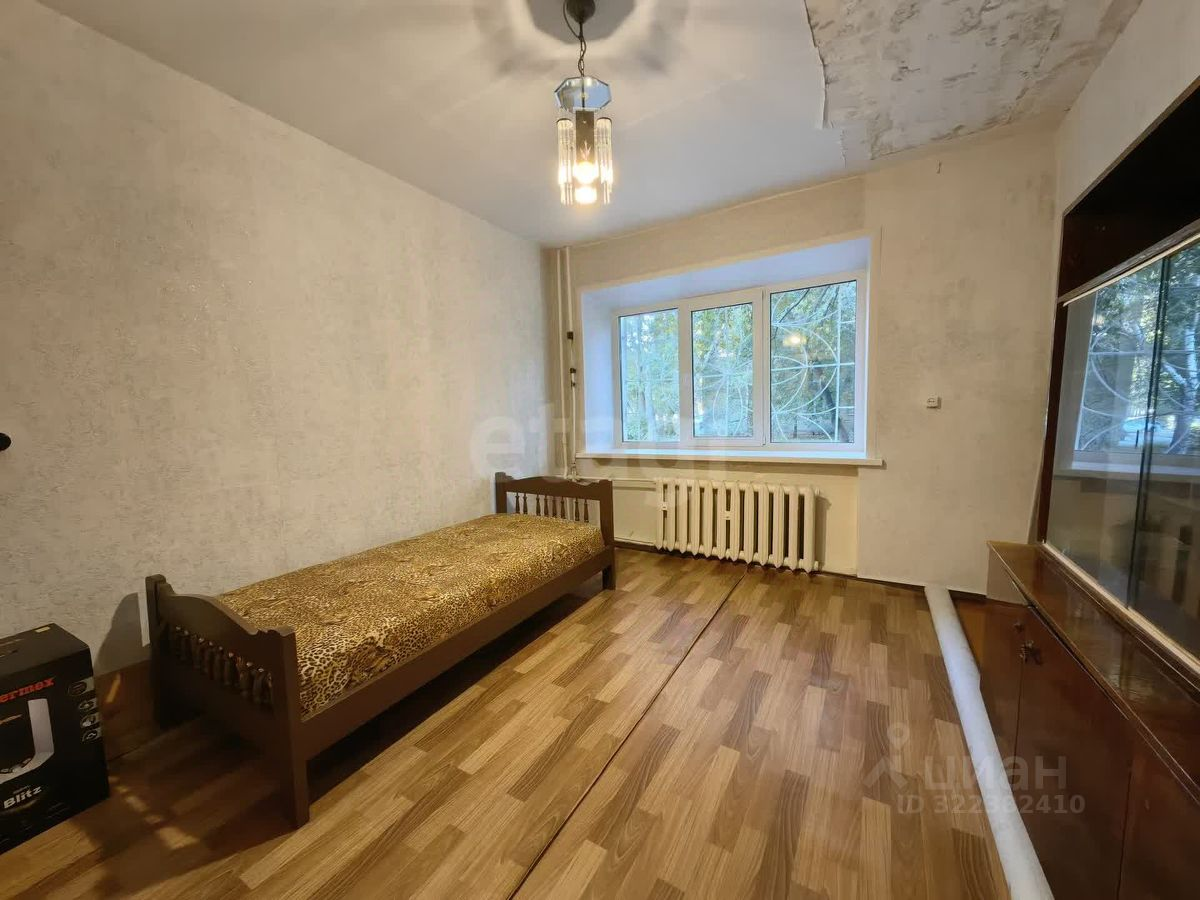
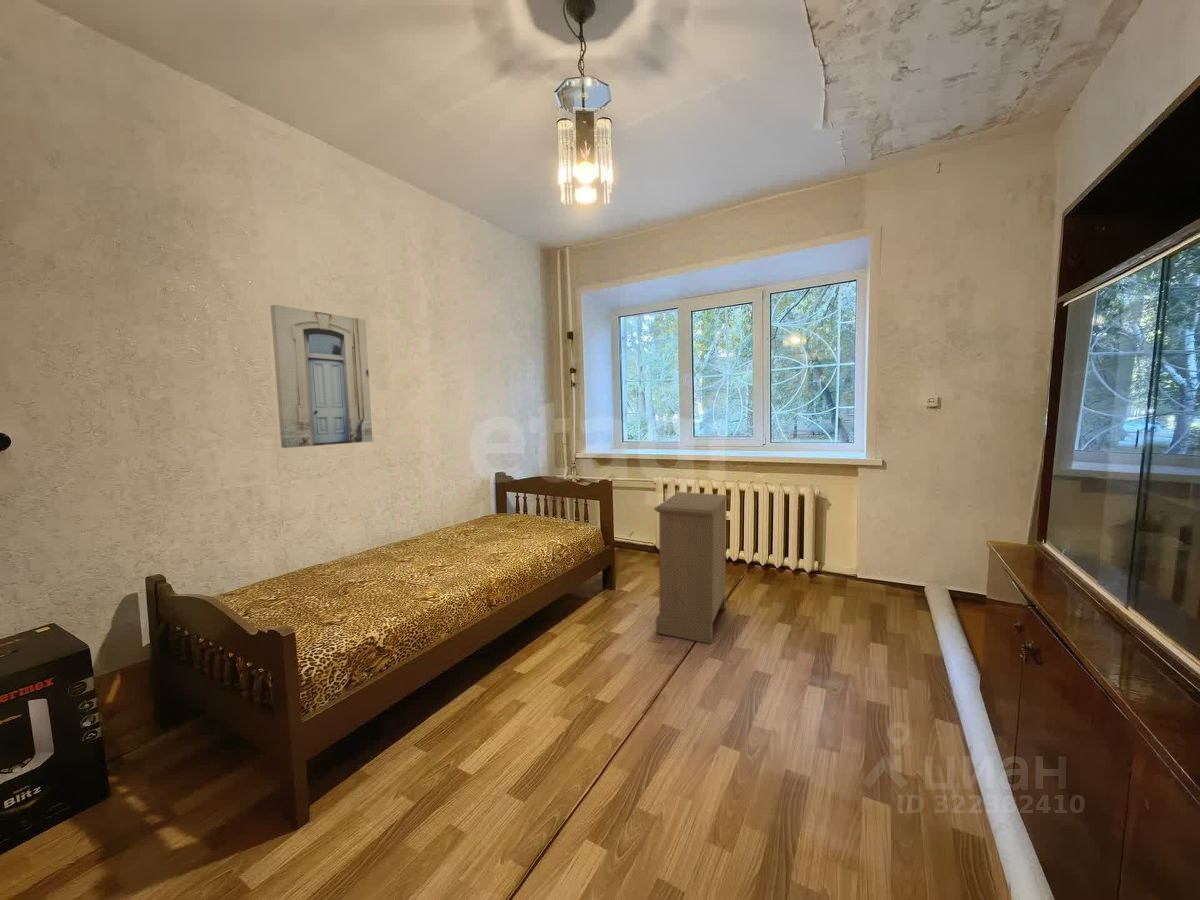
+ wall art (326, 379)
+ cabinet (692, 560)
